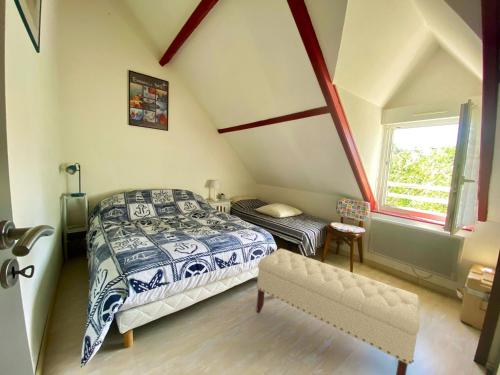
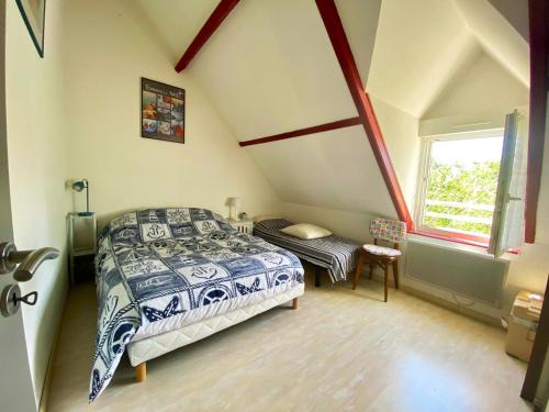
- bench (326, 303)
